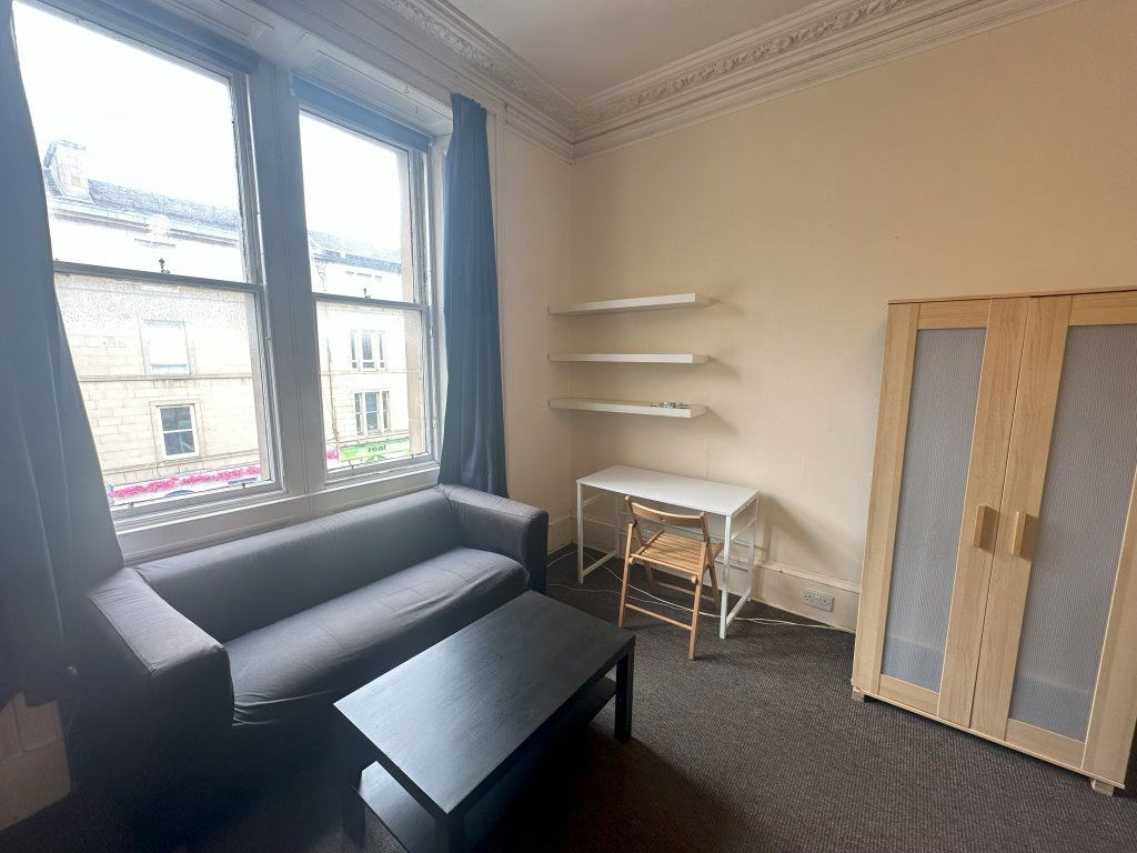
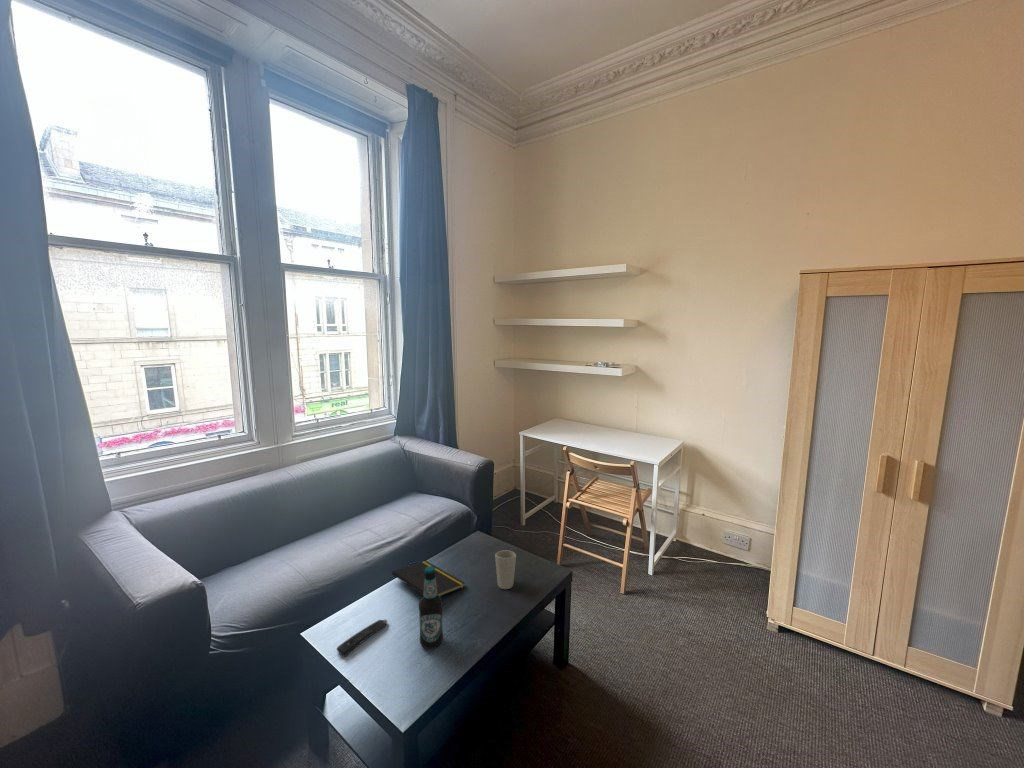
+ cup (505, 568)
+ bottle (430, 605)
+ notepad (424, 578)
+ remote control (364, 635)
